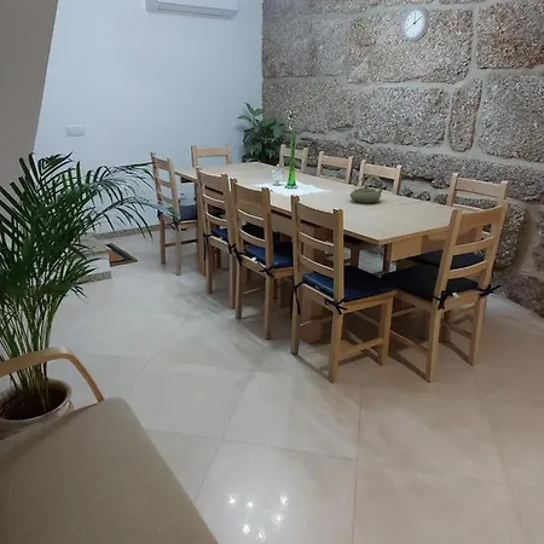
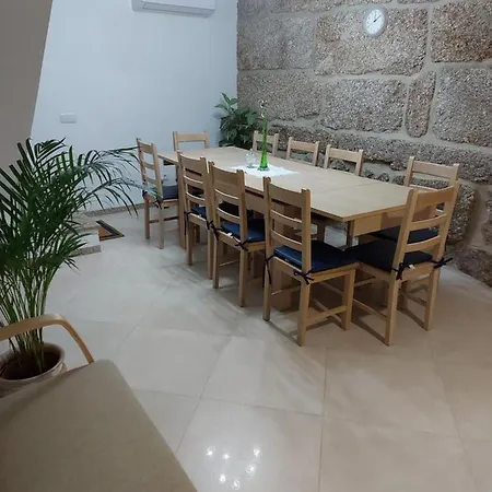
- teapot (368, 189)
